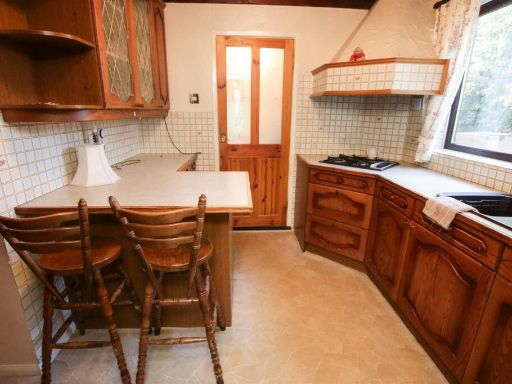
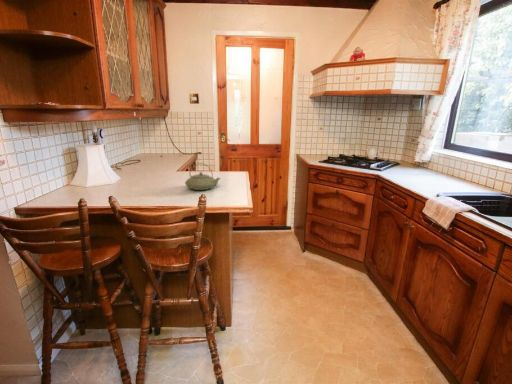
+ teapot (203, 175)
